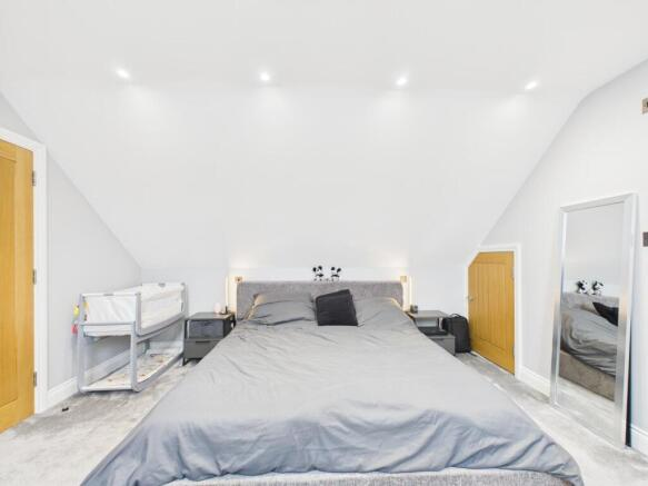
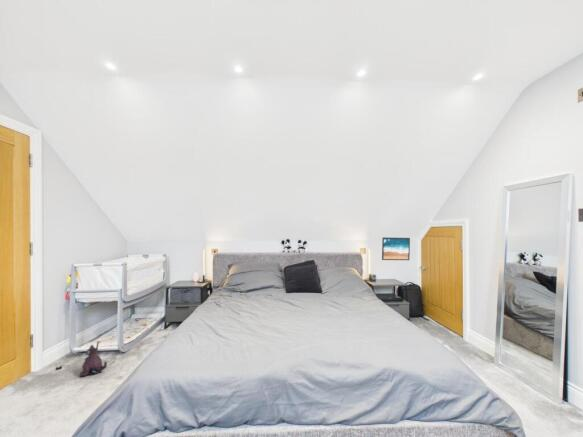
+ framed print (395, 248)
+ plush toy (96, 357)
